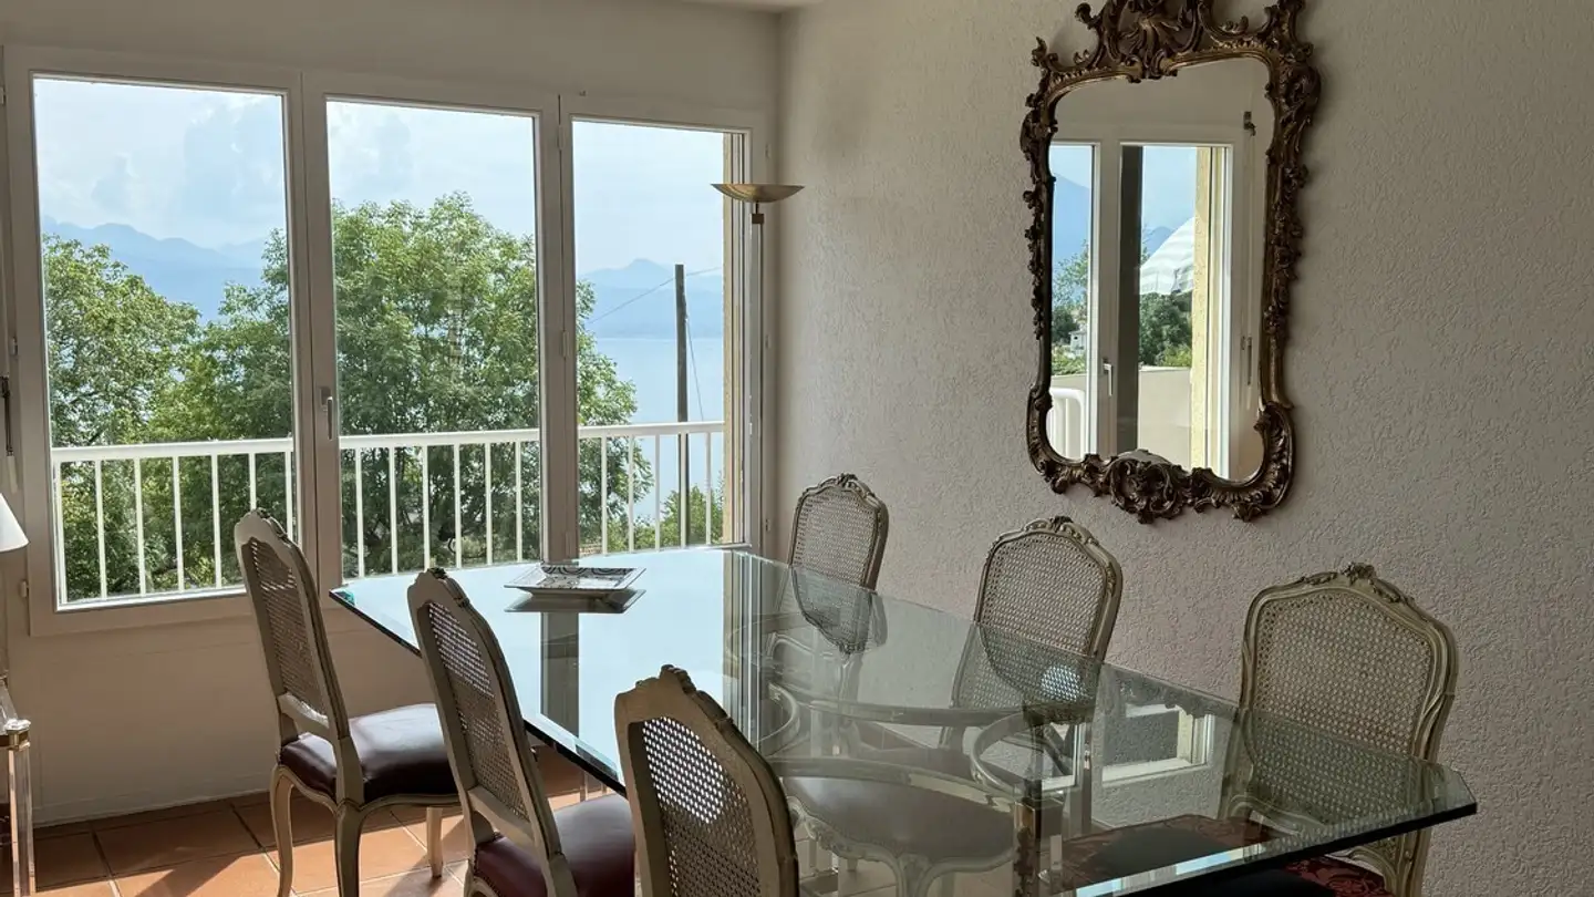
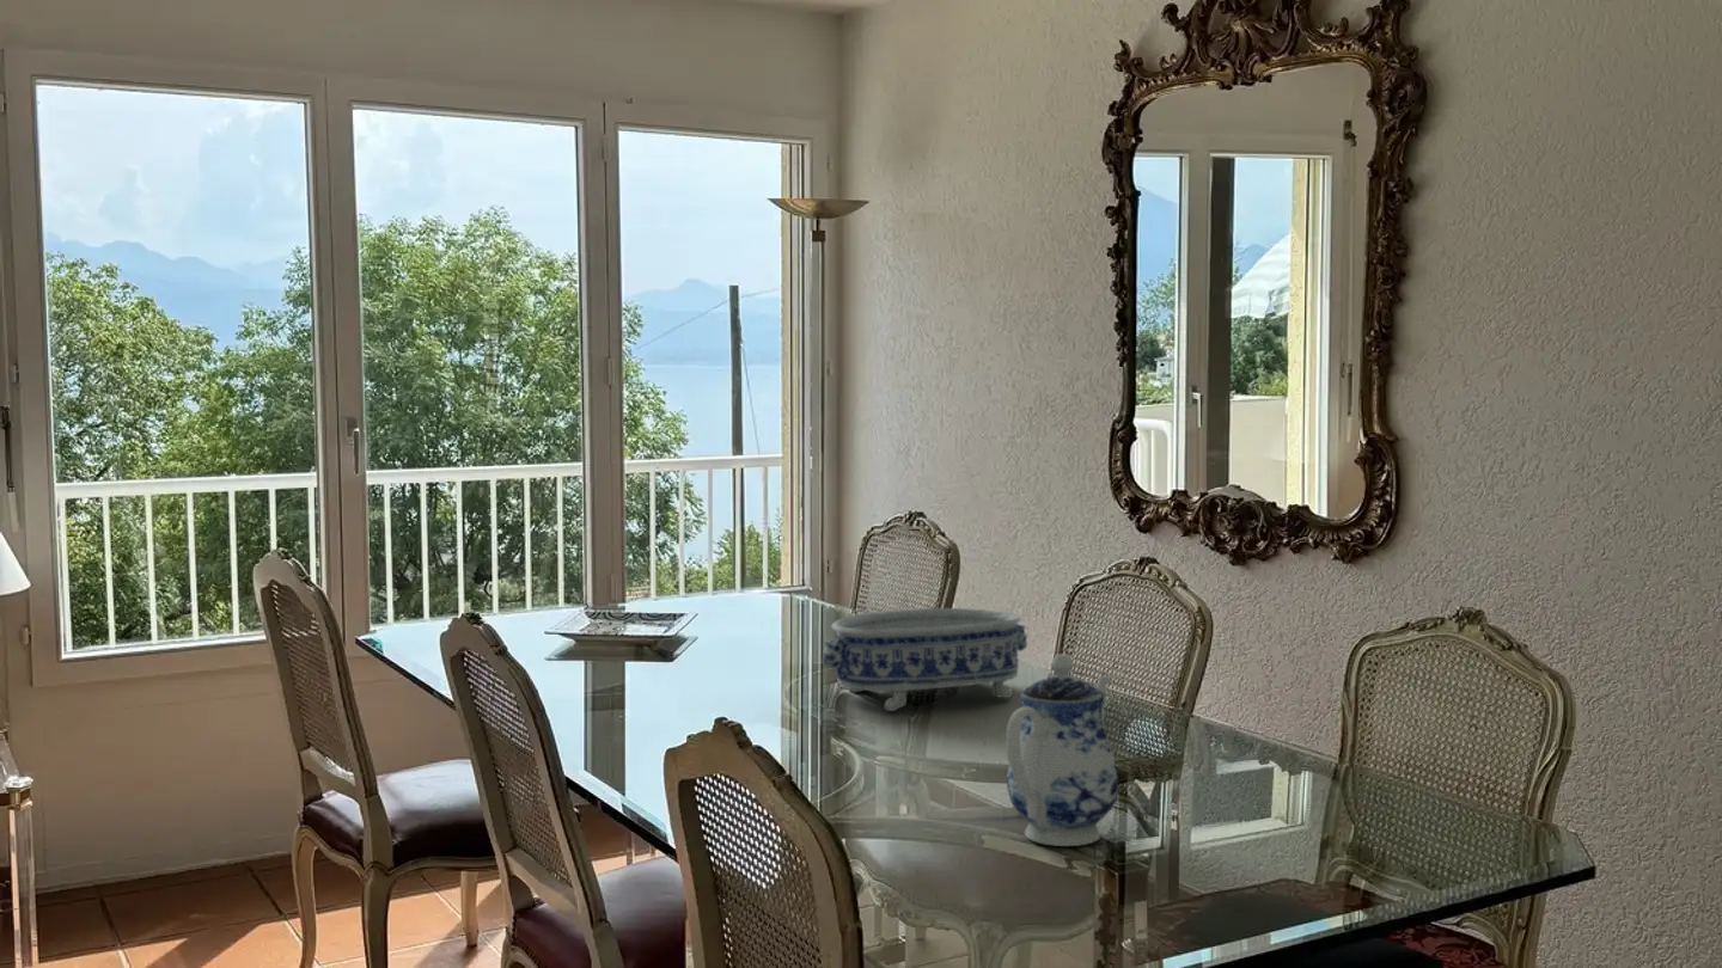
+ decorative bowl (927, 655)
+ teapot (1062, 745)
